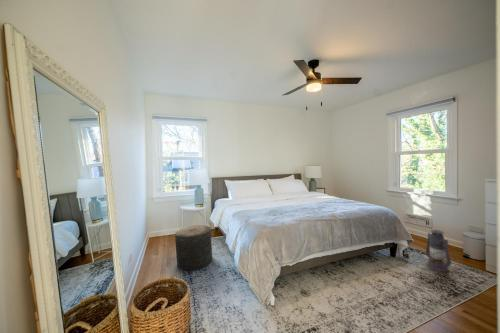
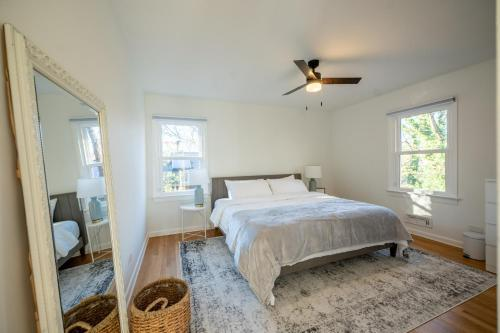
- lantern (438, 248)
- stool (194, 246)
